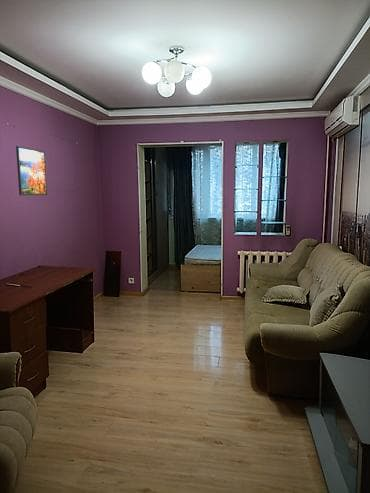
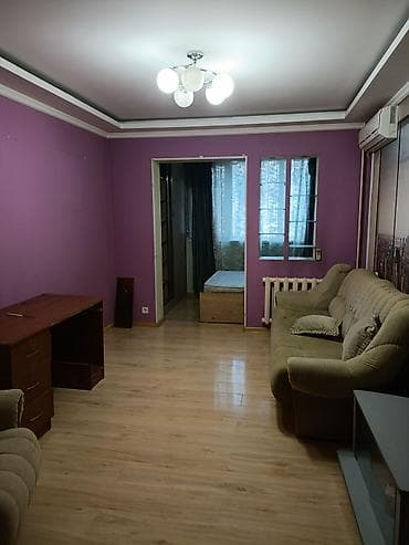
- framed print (32, 172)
